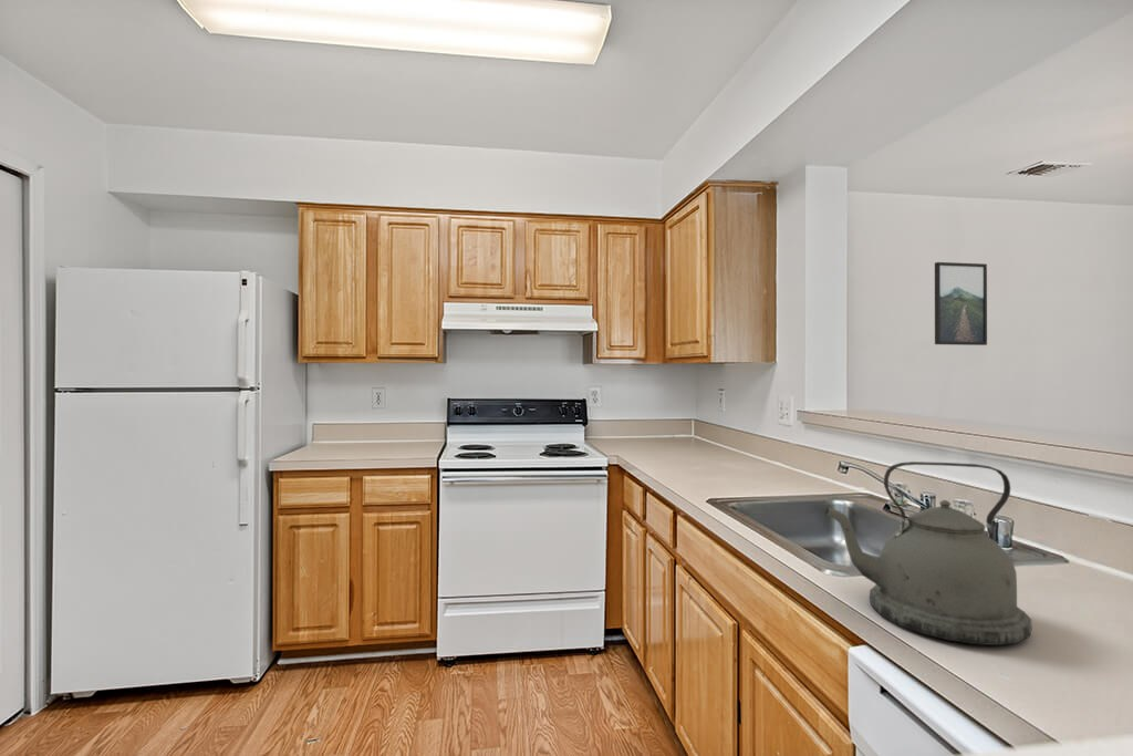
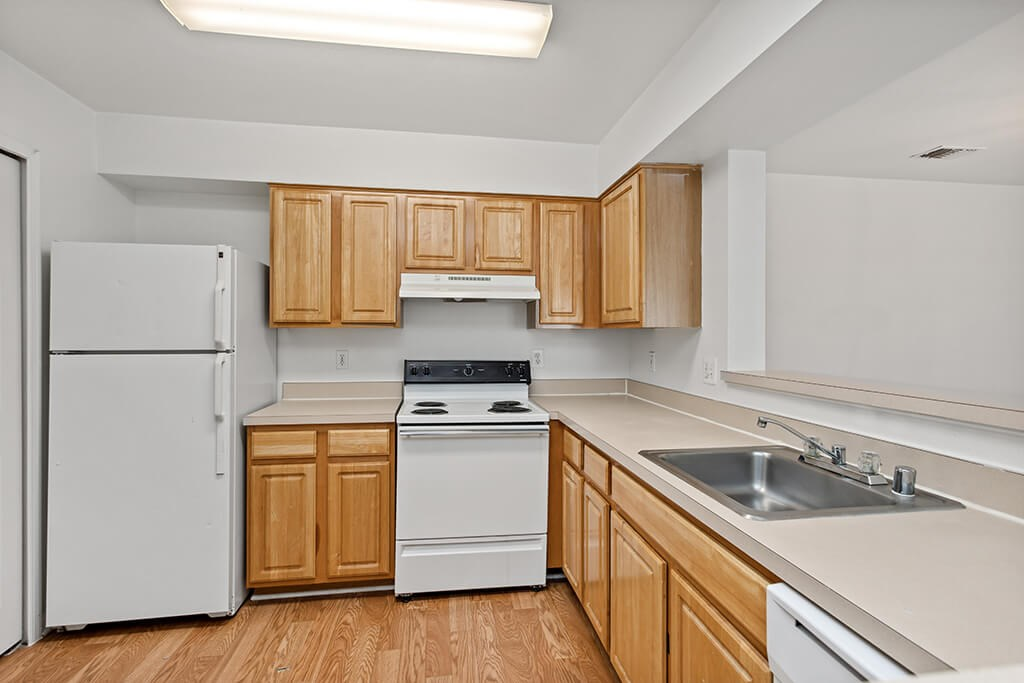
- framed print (960, 303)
- kettle (936, 539)
